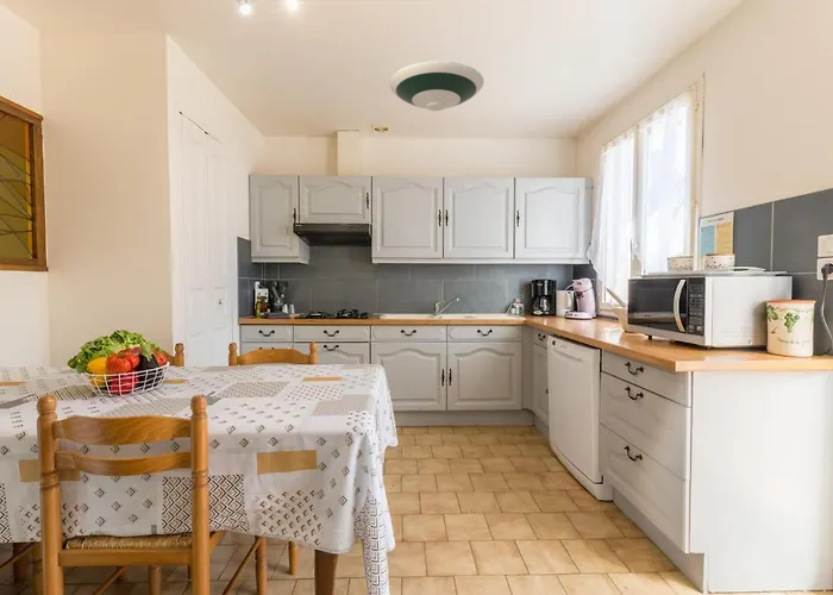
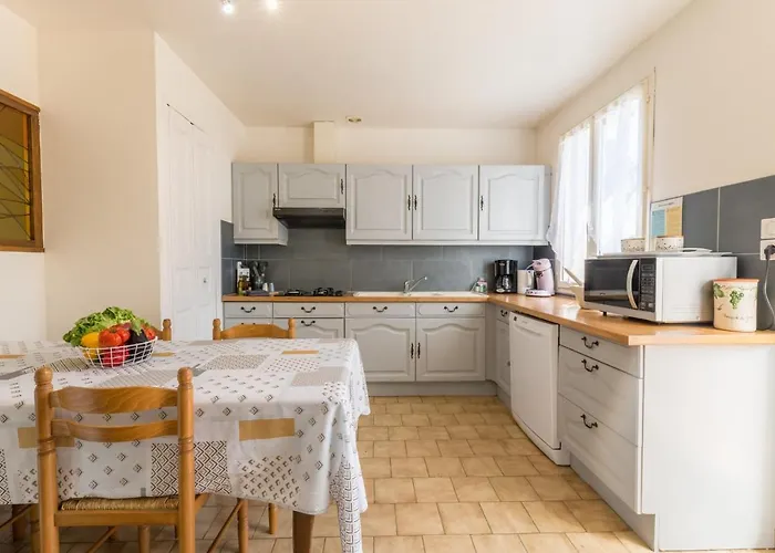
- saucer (436, 95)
